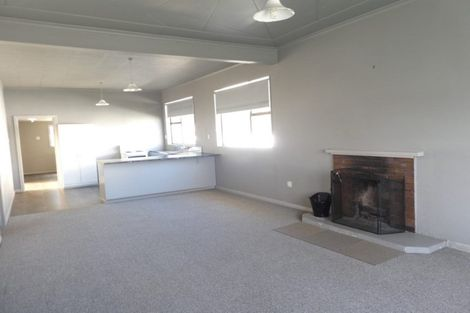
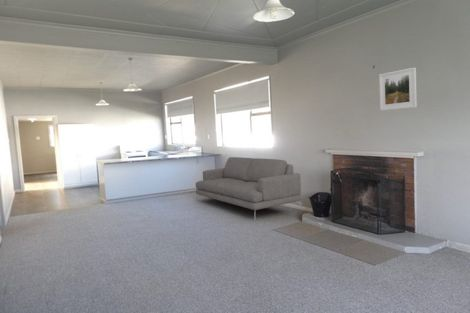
+ sofa (243, 182)
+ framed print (397, 90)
